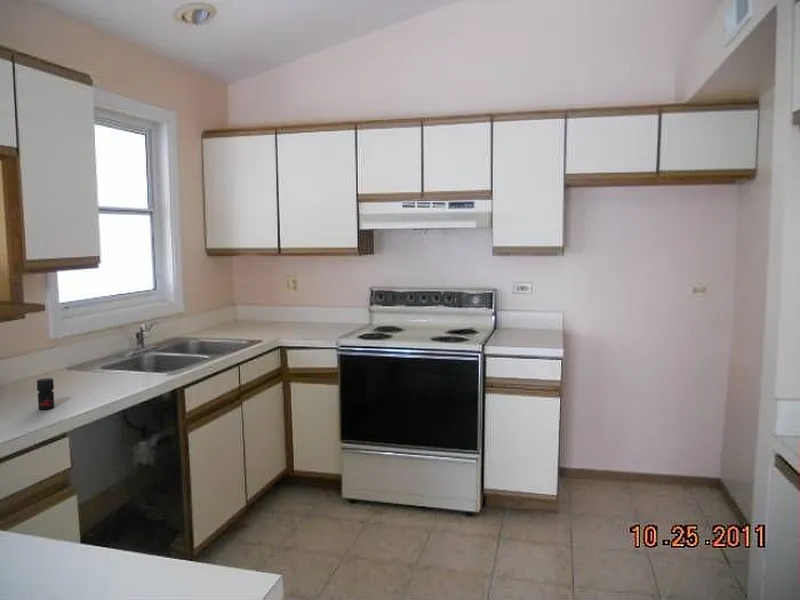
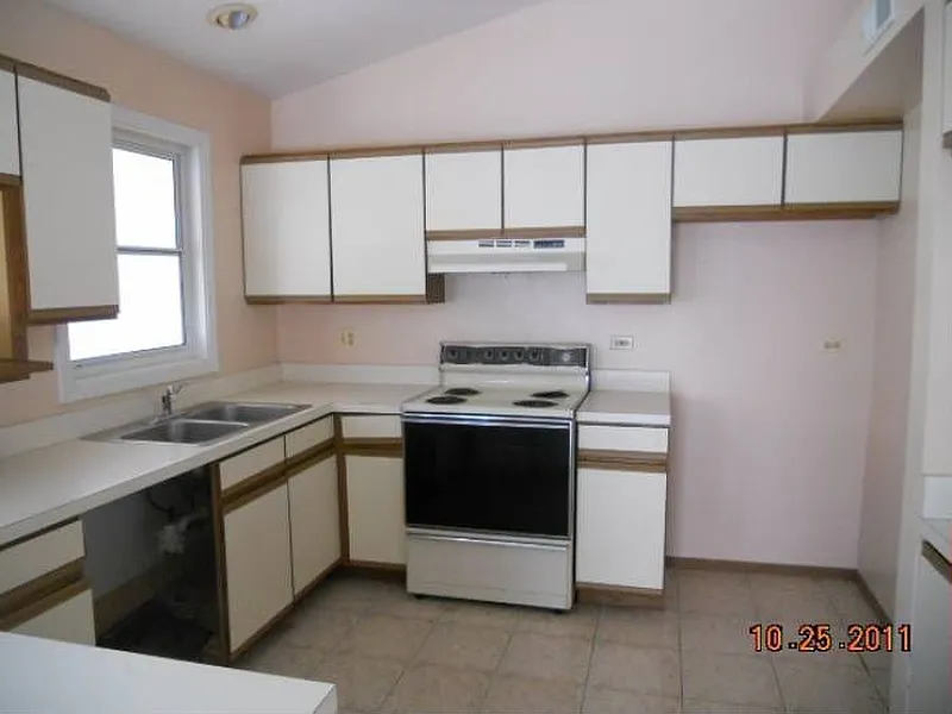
- jar (45, 393)
